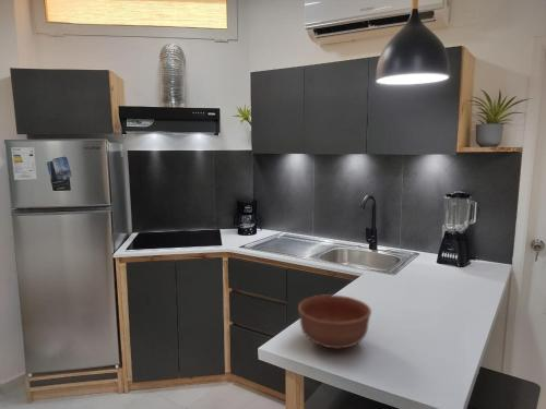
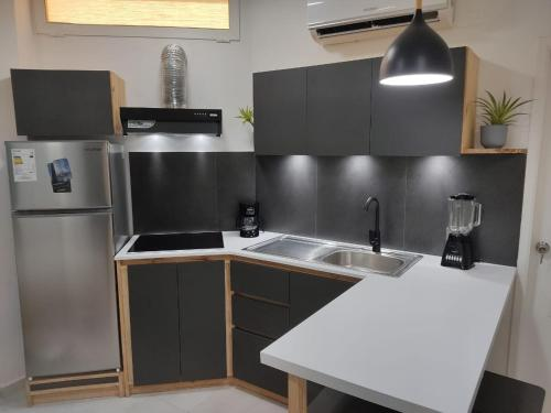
- bowl (333, 325)
